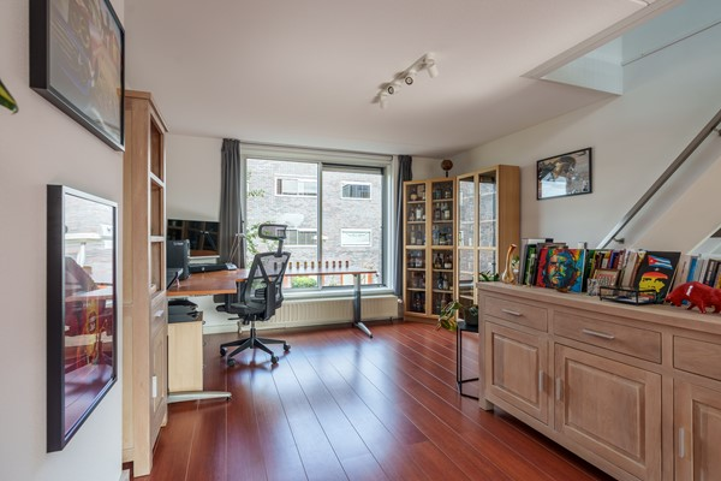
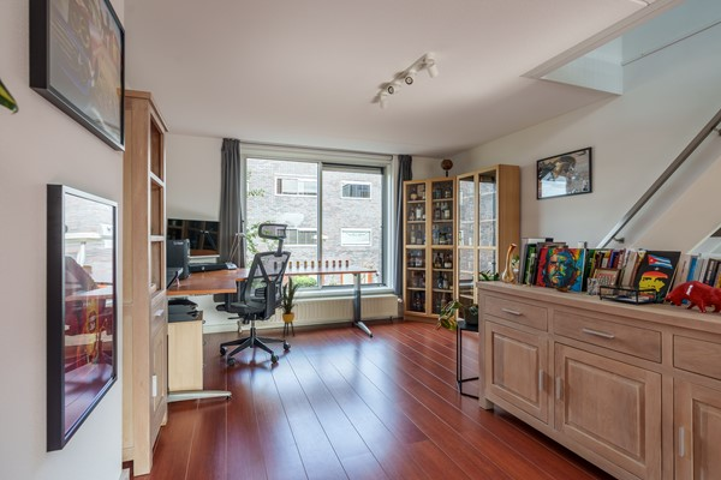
+ house plant (291, 306)
